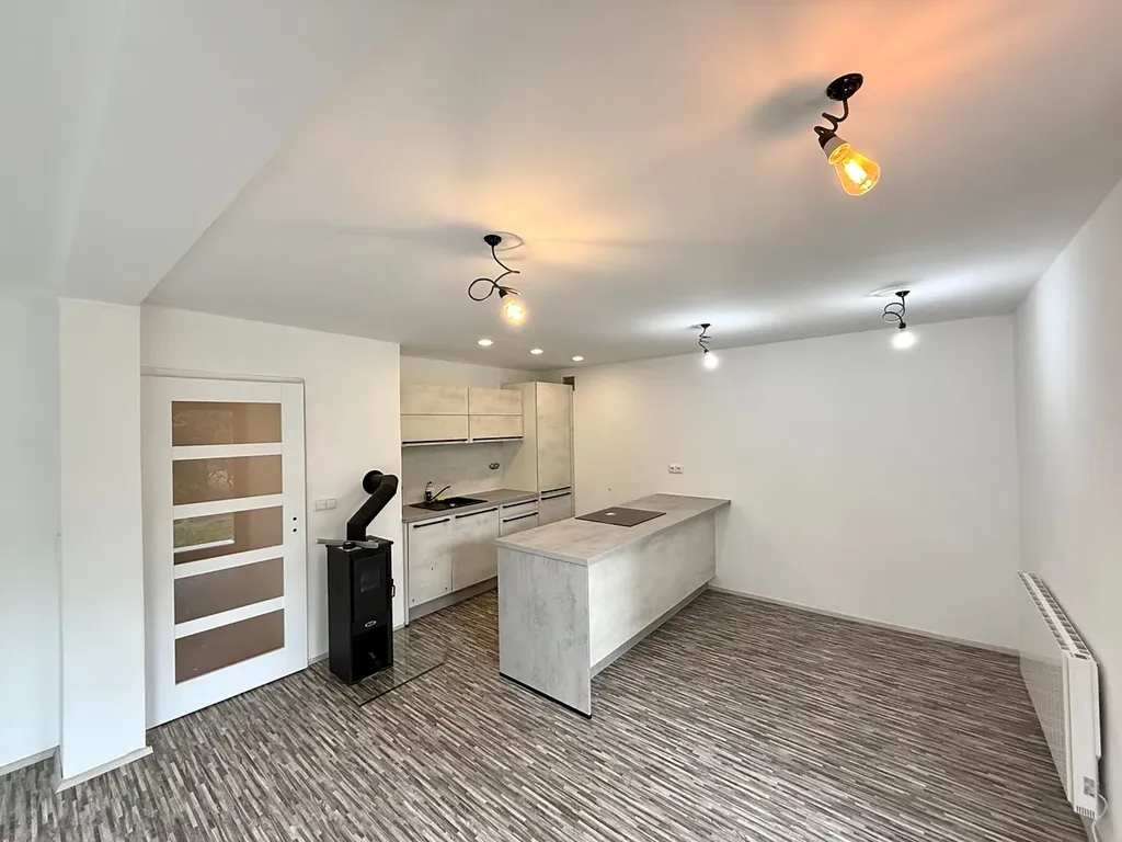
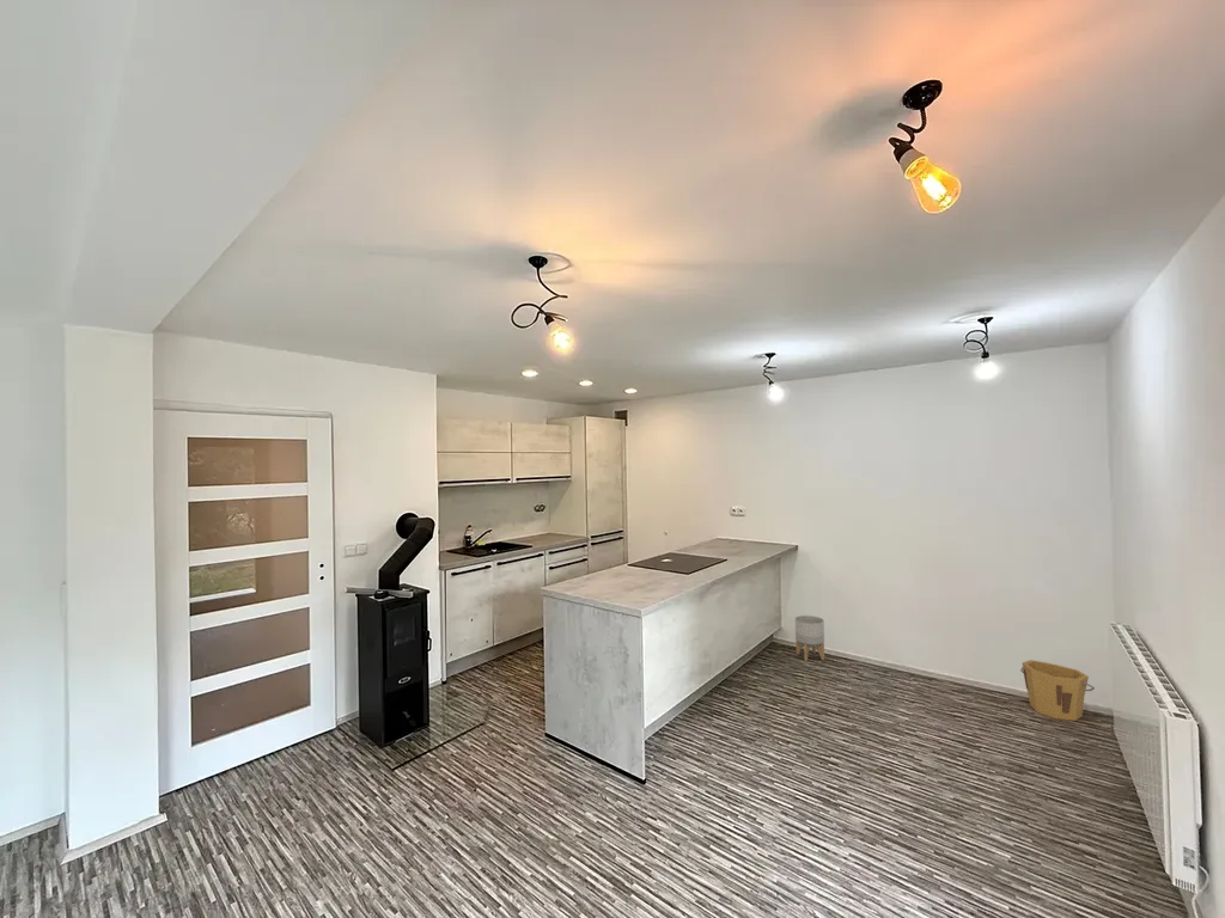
+ bucket (1056, 688)
+ planter (809, 637)
